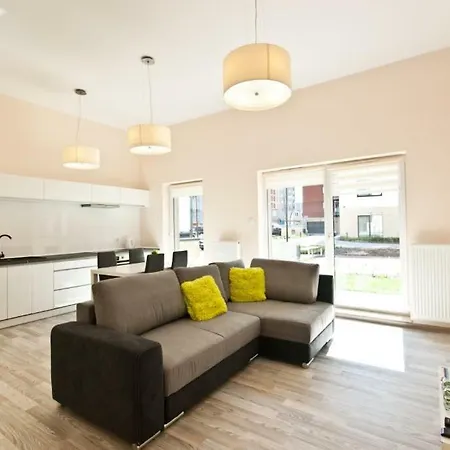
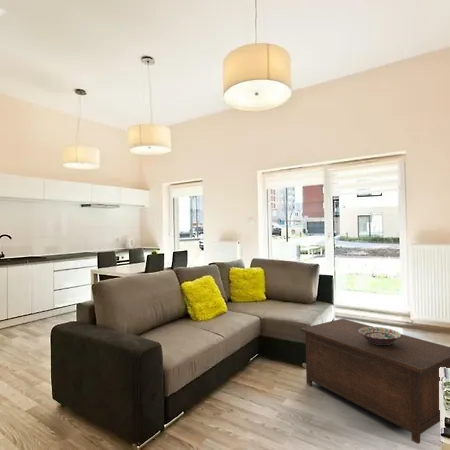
+ decorative bowl (379, 337)
+ cabinet (373, 368)
